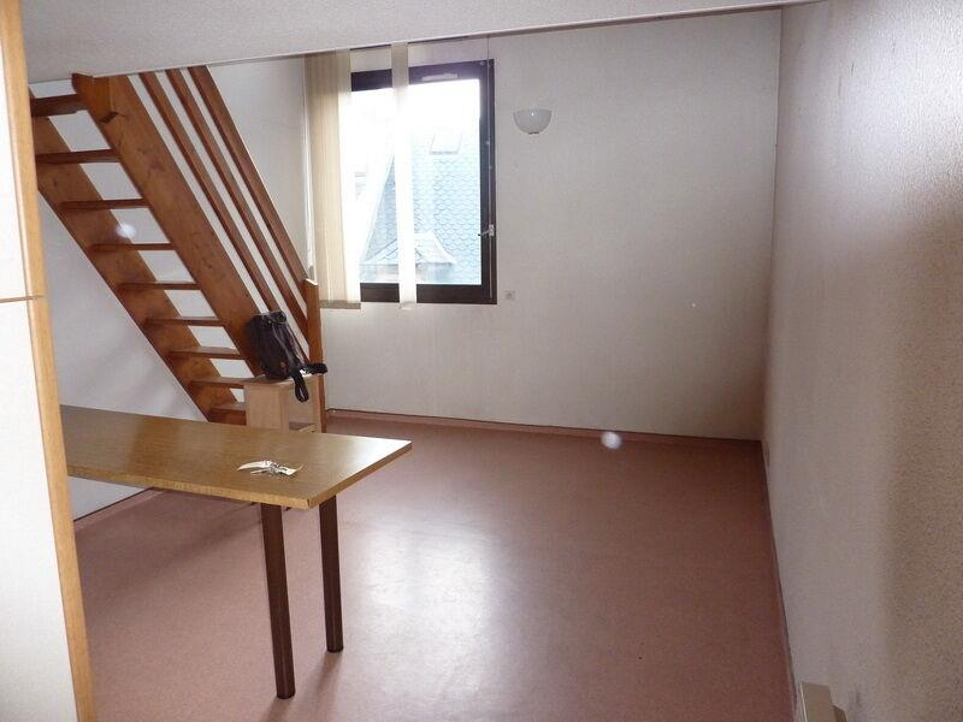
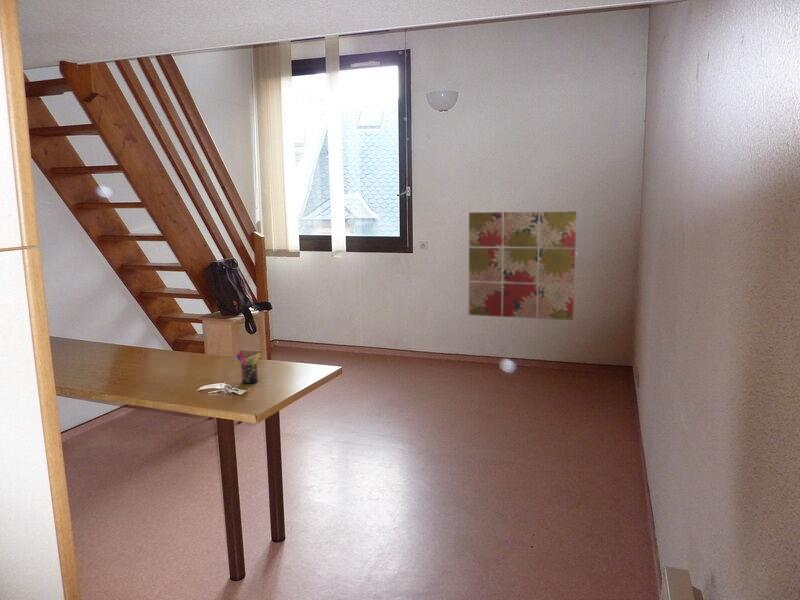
+ pen holder (248, 366)
+ wall art (520, 265)
